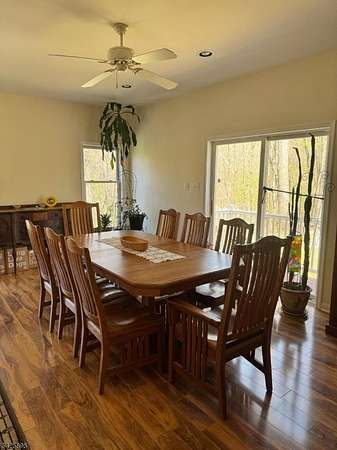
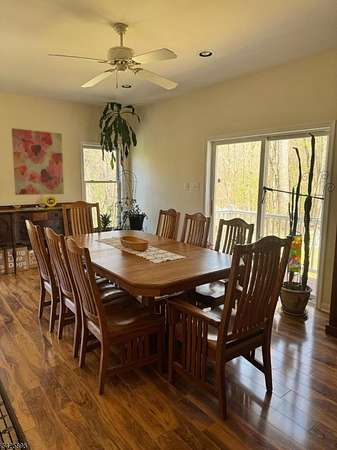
+ wall art (39, 163)
